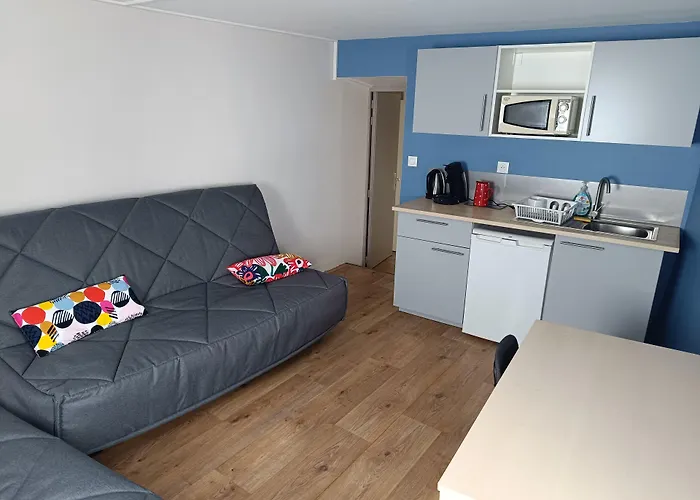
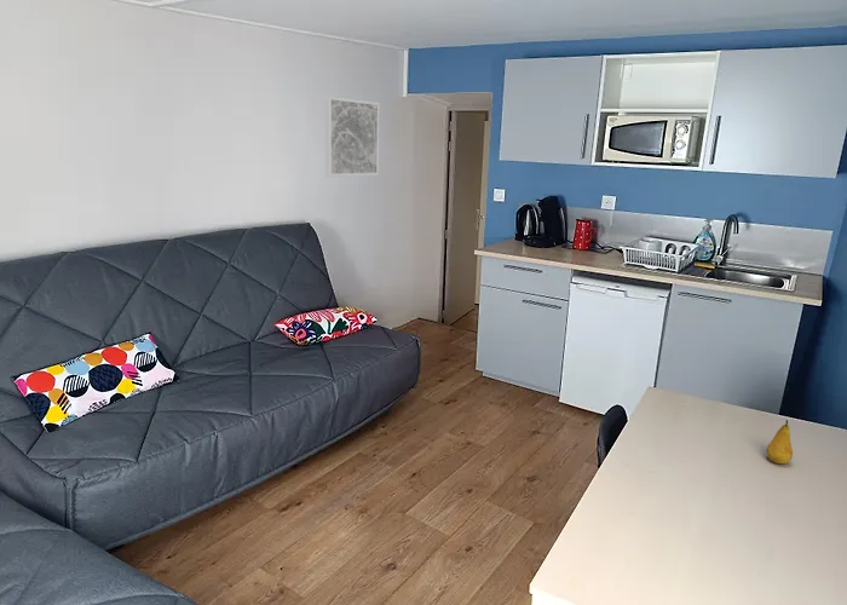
+ fruit (782, 439)
+ wall art (353, 138)
